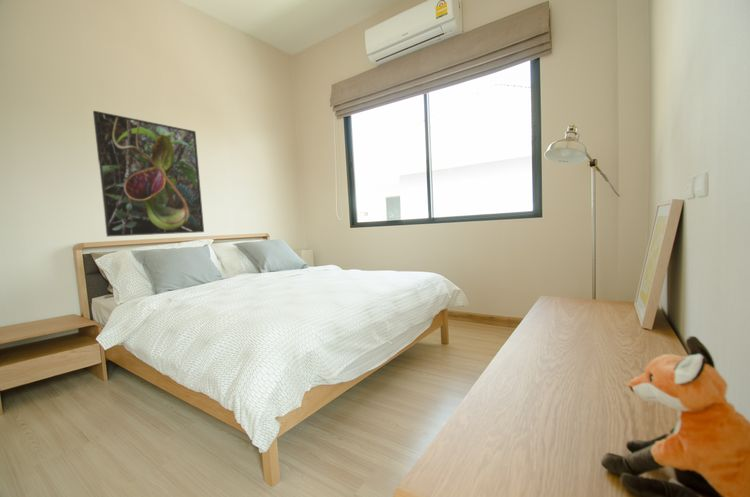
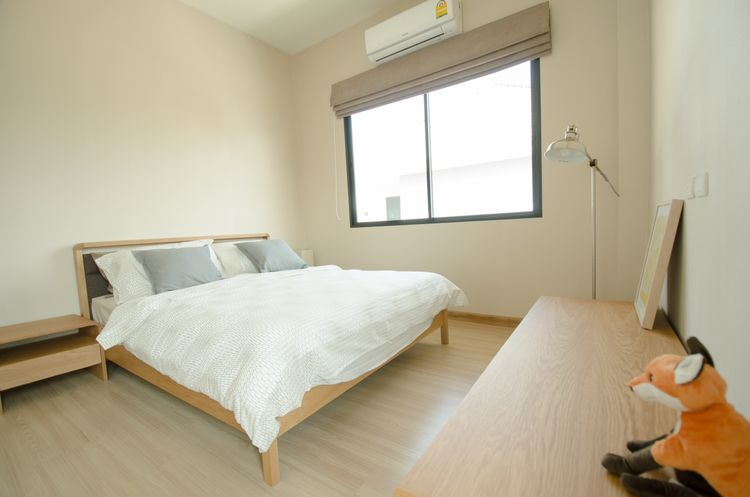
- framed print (155, 178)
